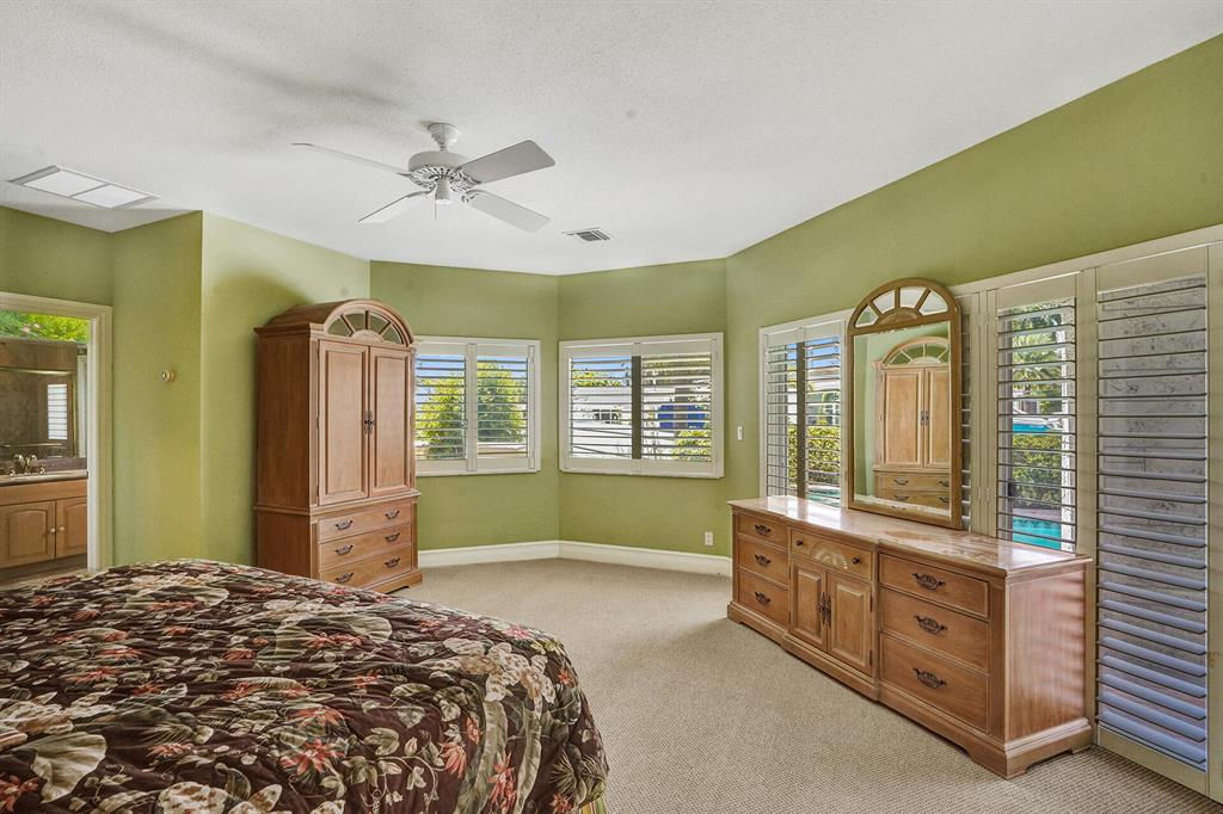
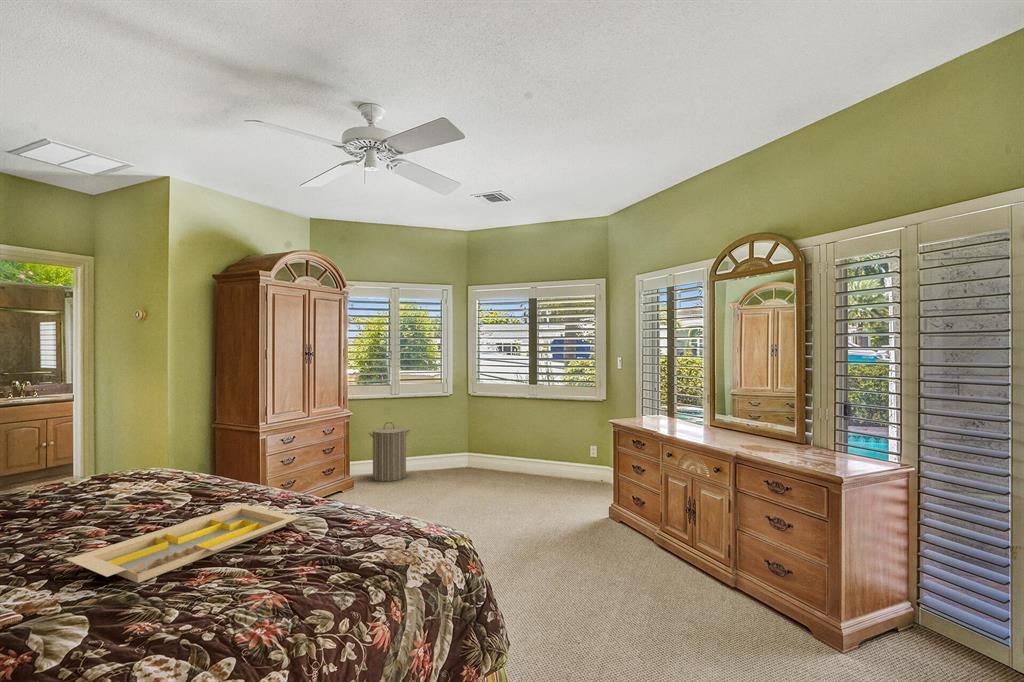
+ laundry hamper (389, 449)
+ serving tray (195, 540)
